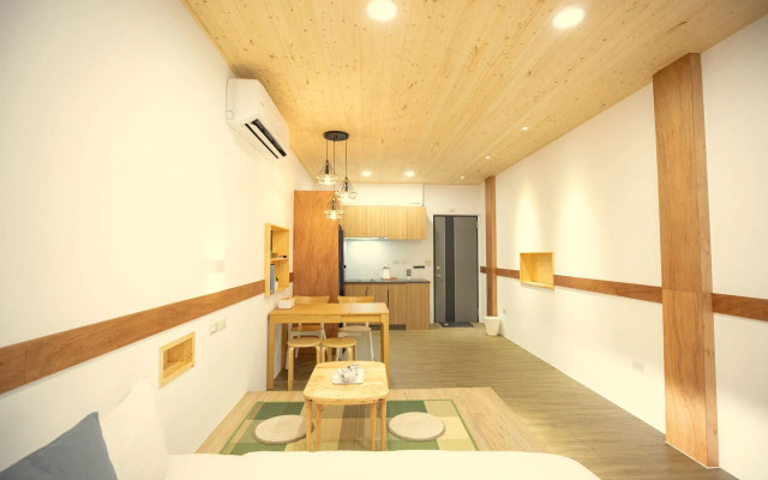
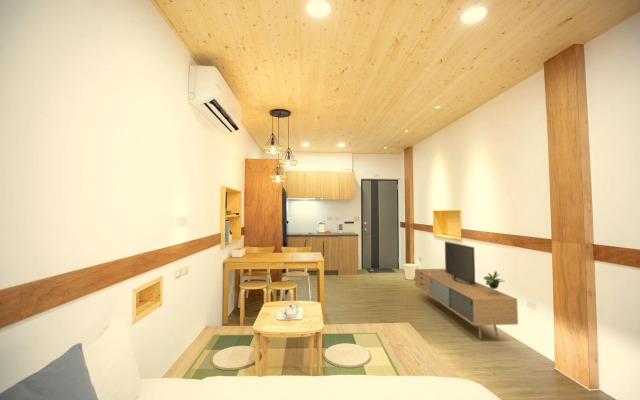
+ media console (456, 279)
